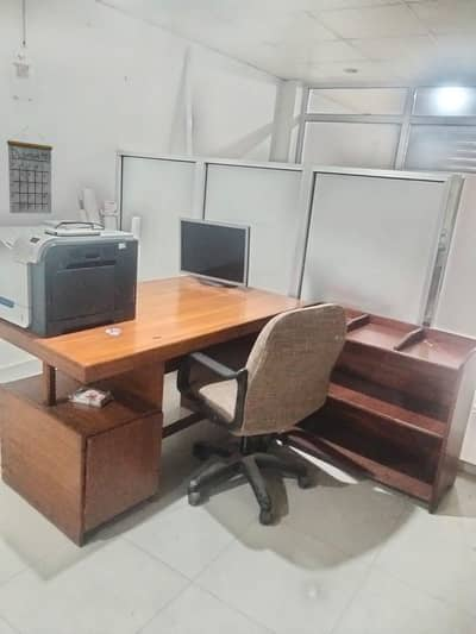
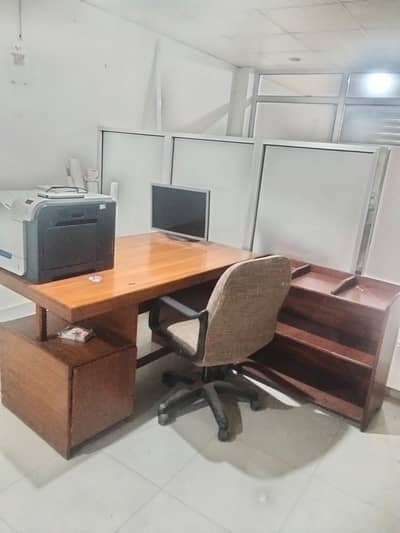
- calendar (30, 170)
